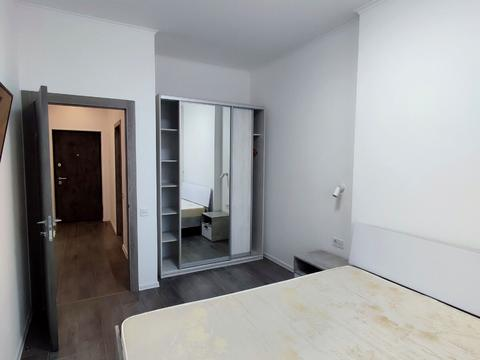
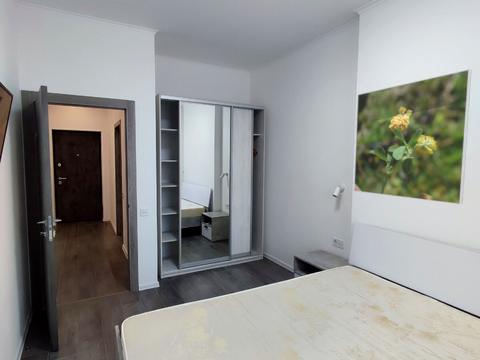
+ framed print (402, 141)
